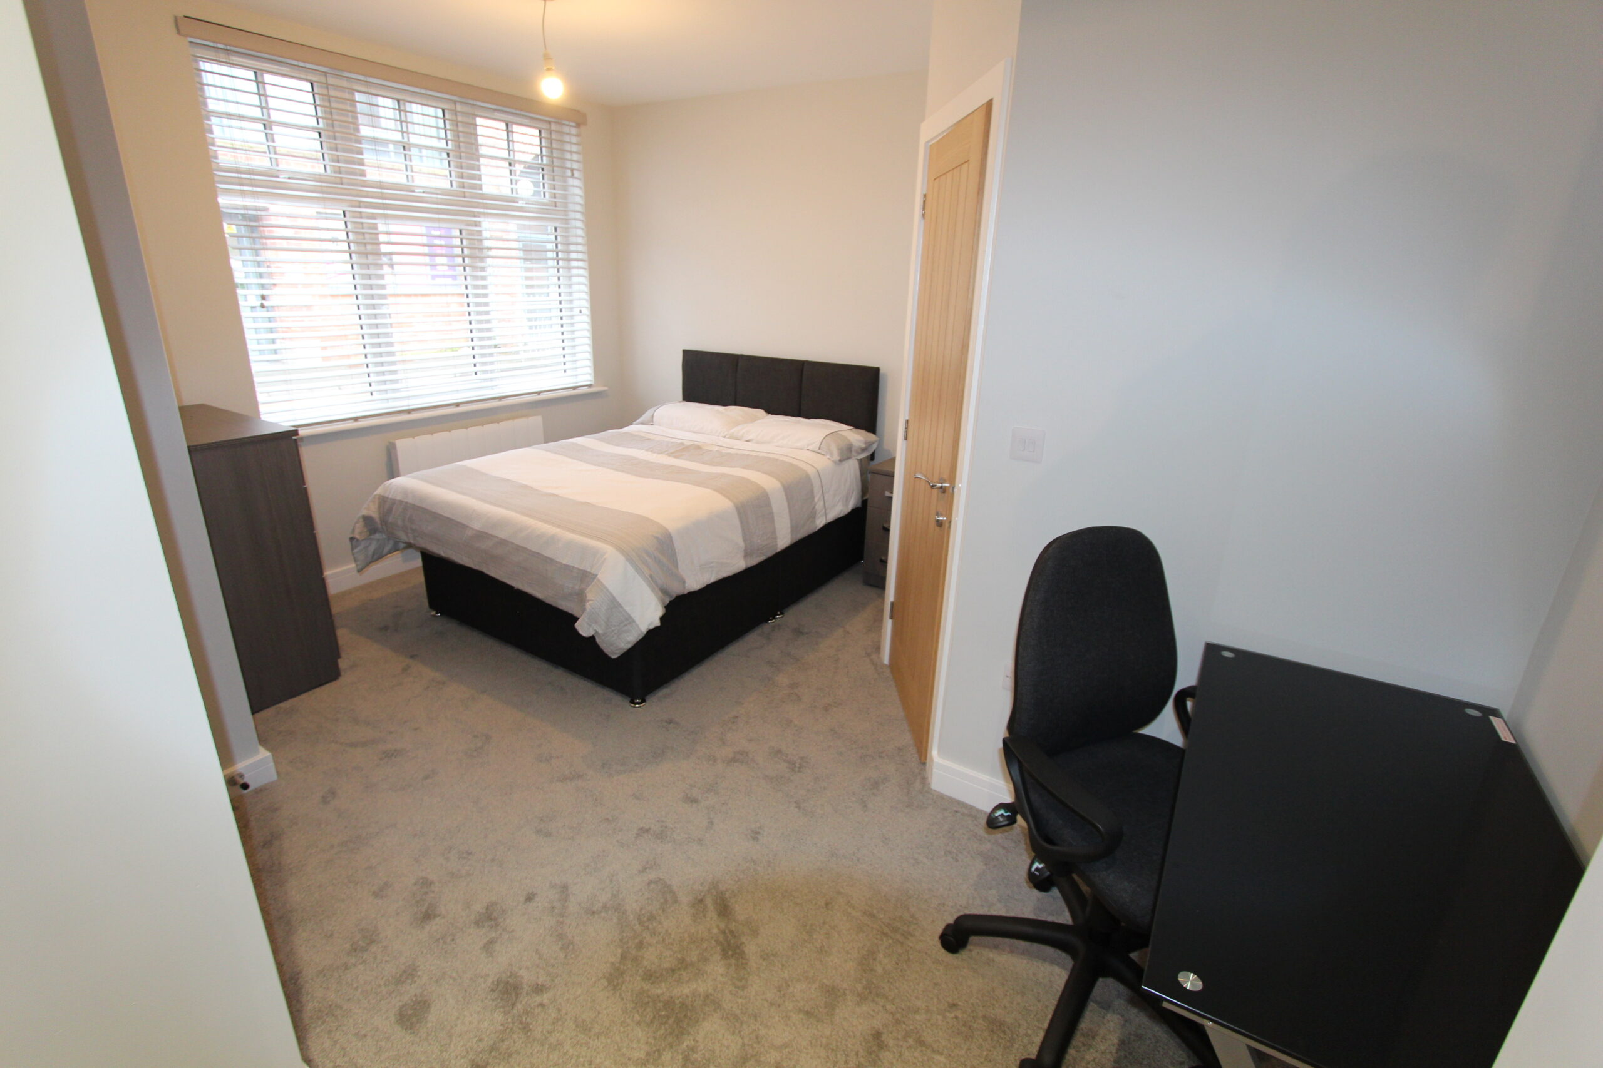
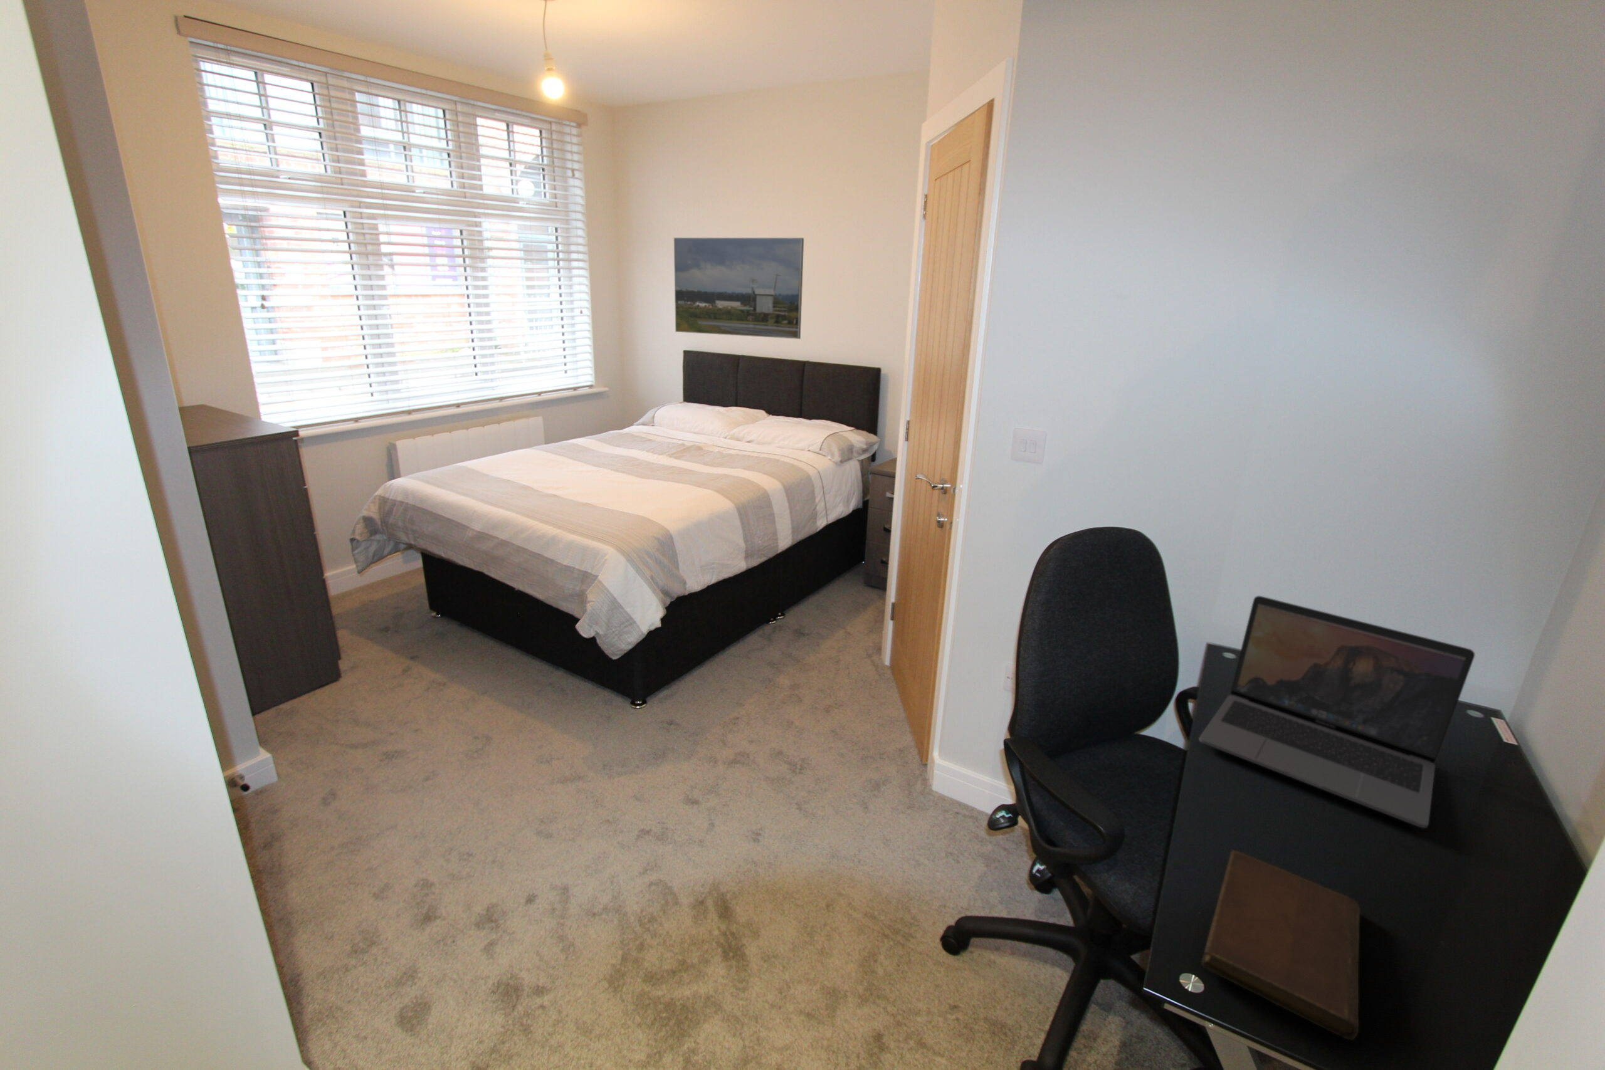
+ notebook (1285, 933)
+ laptop (1330, 699)
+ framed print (736, 287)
